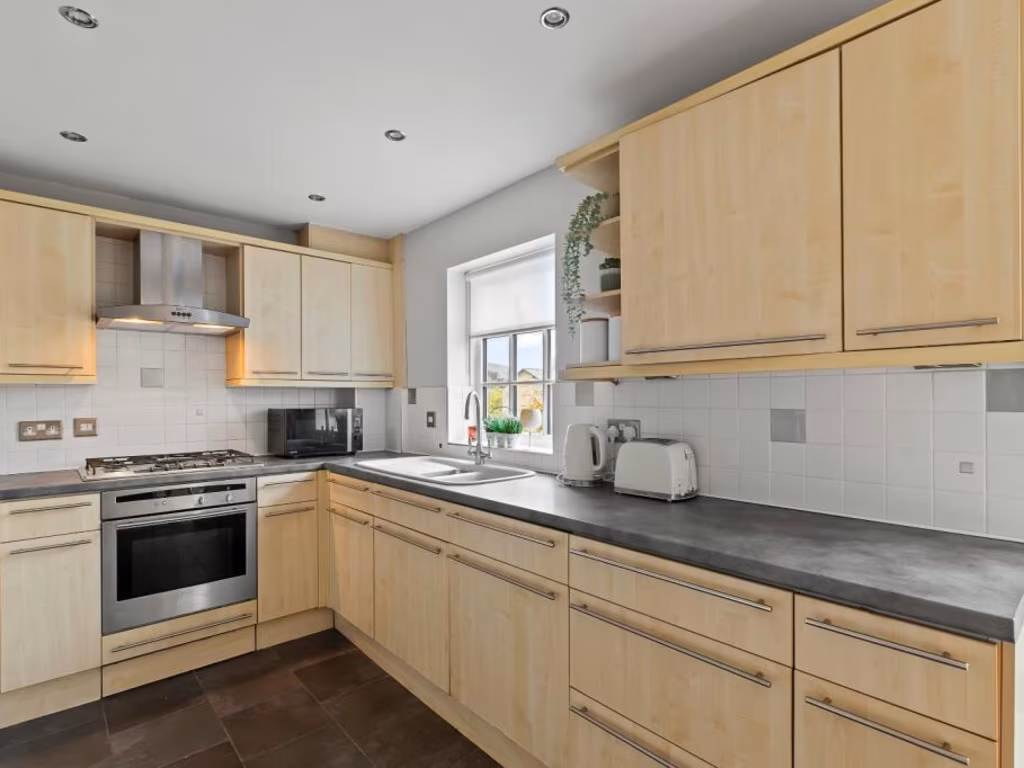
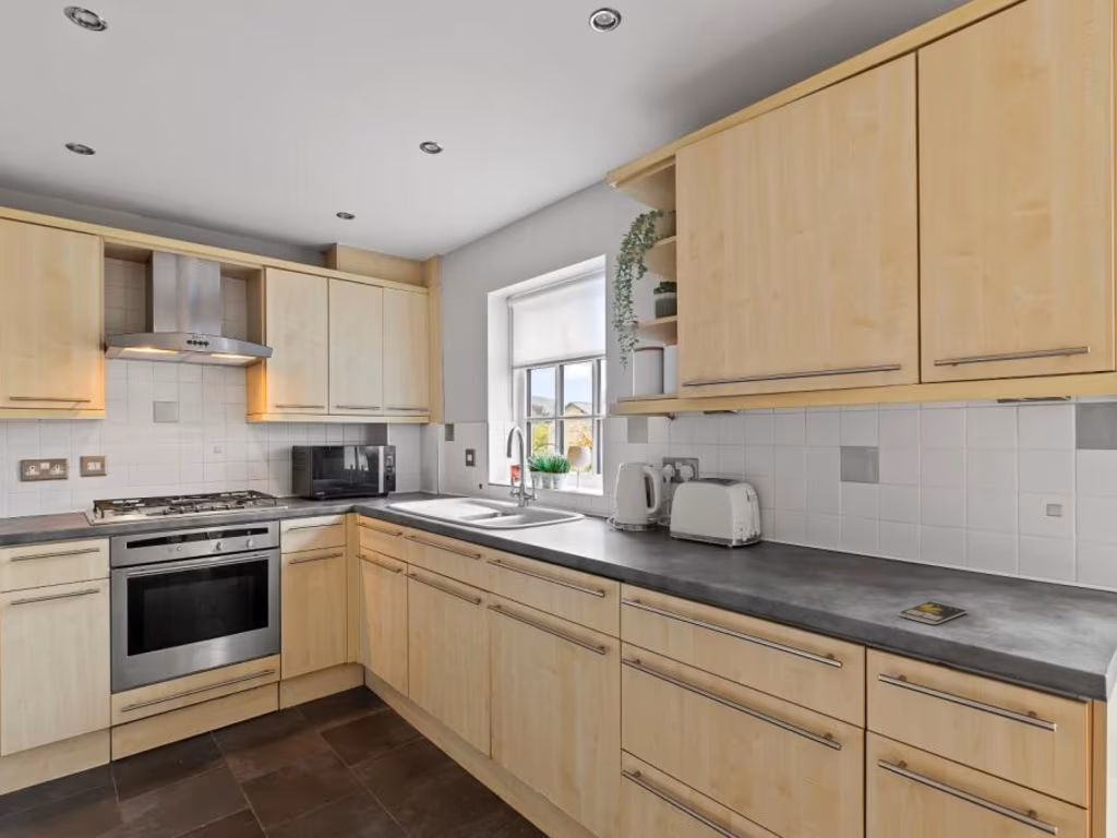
+ smartphone (933, 612)
